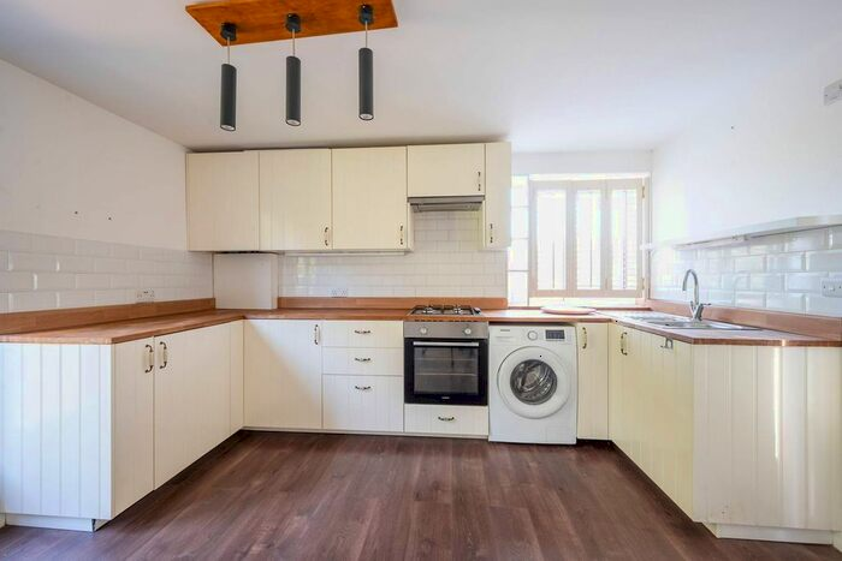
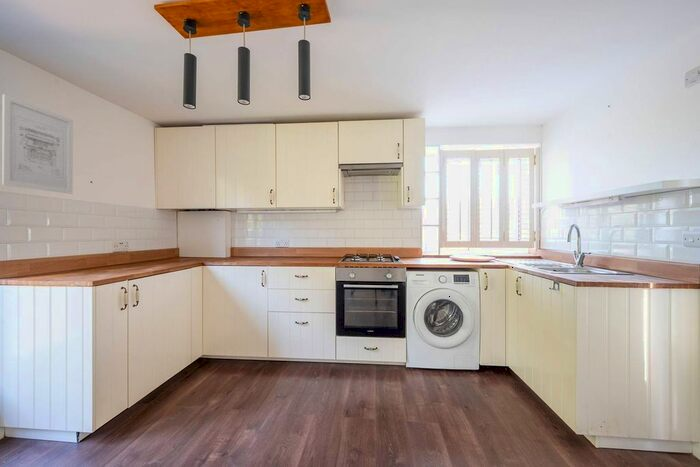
+ wall art (40, 149)
